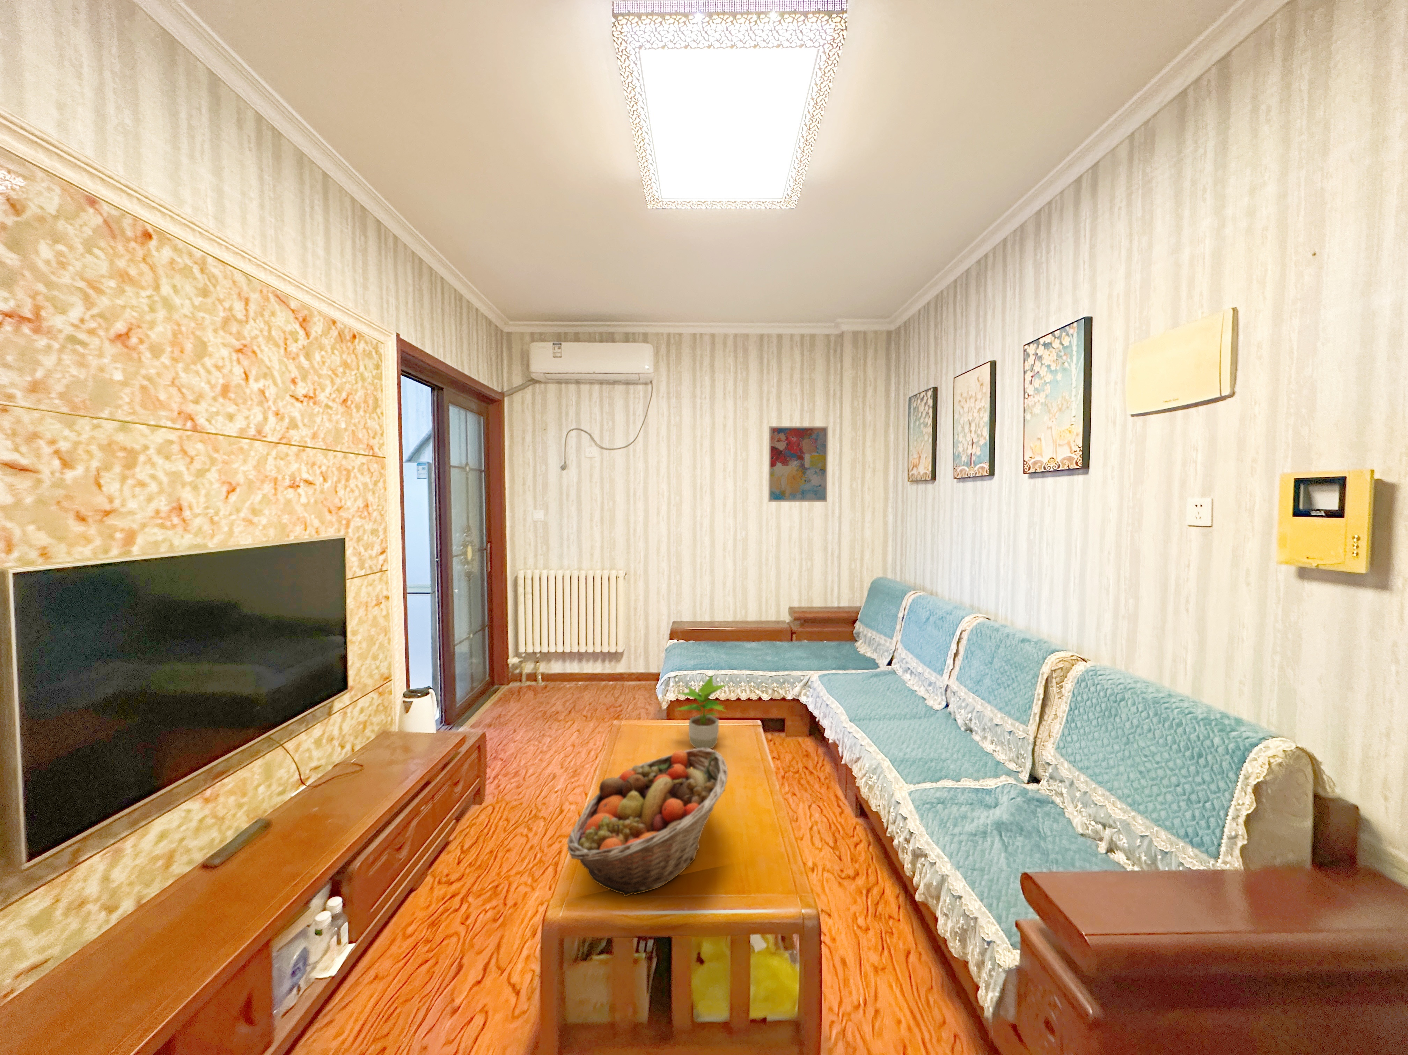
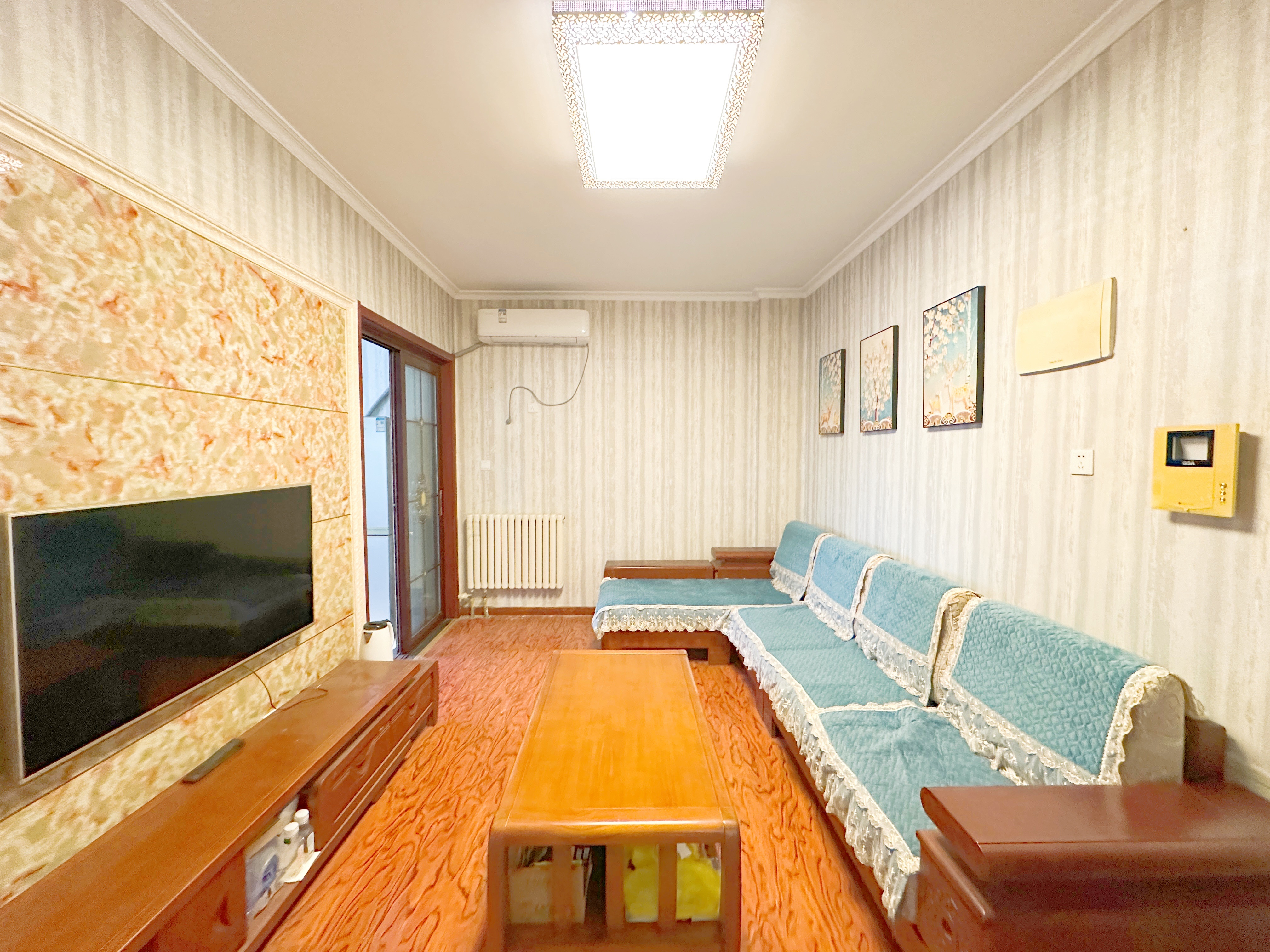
- potted plant (701, 711)
- wall art (797, 464)
- fruit basket (652, 810)
